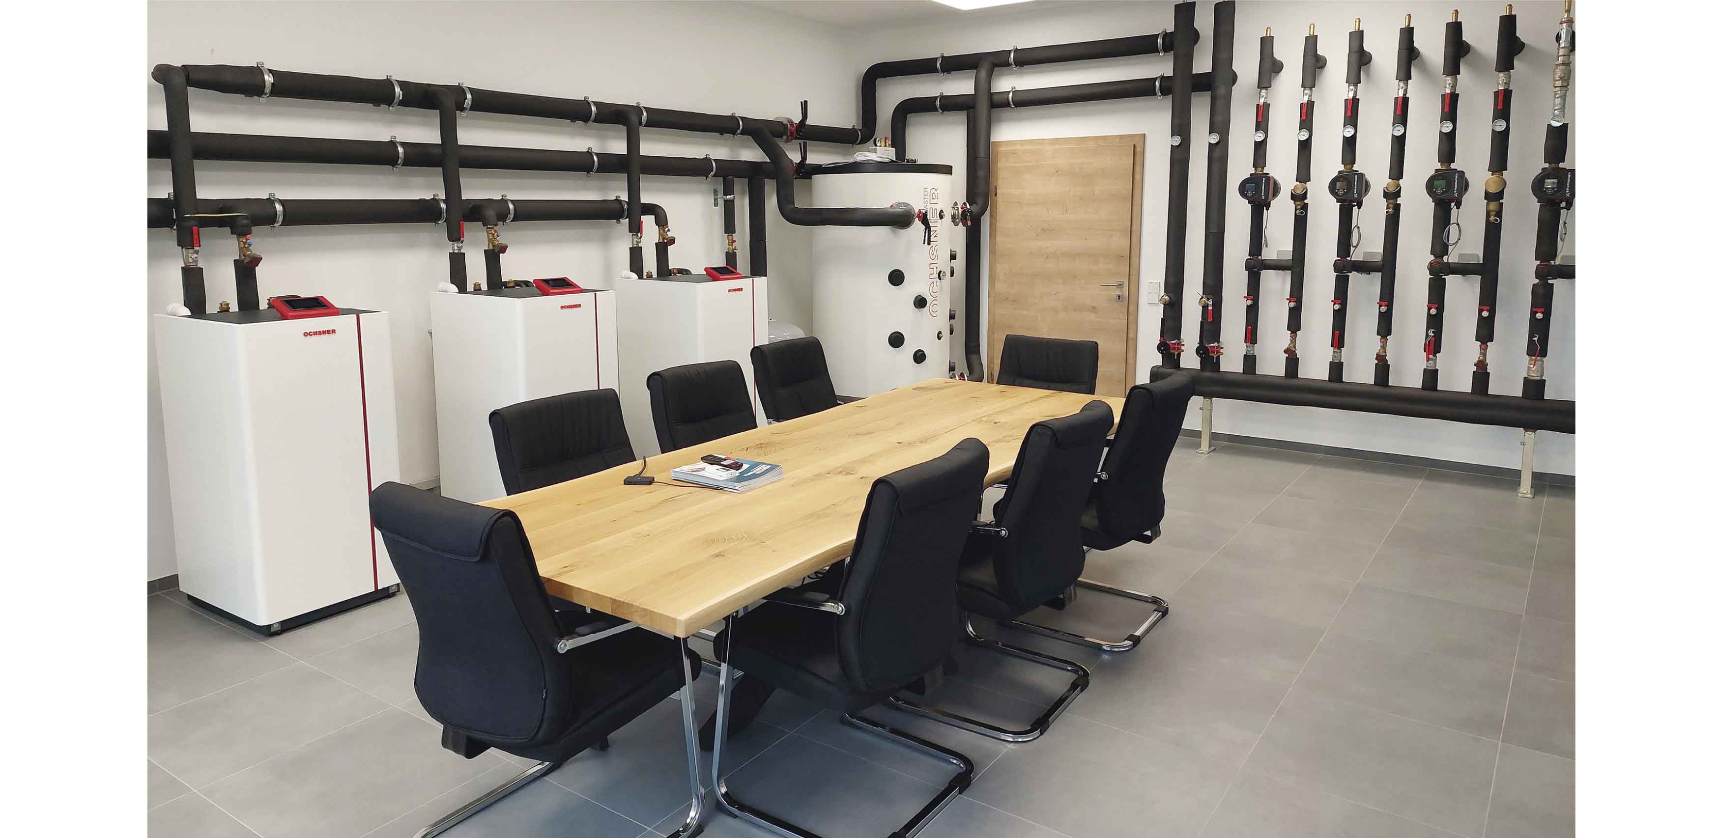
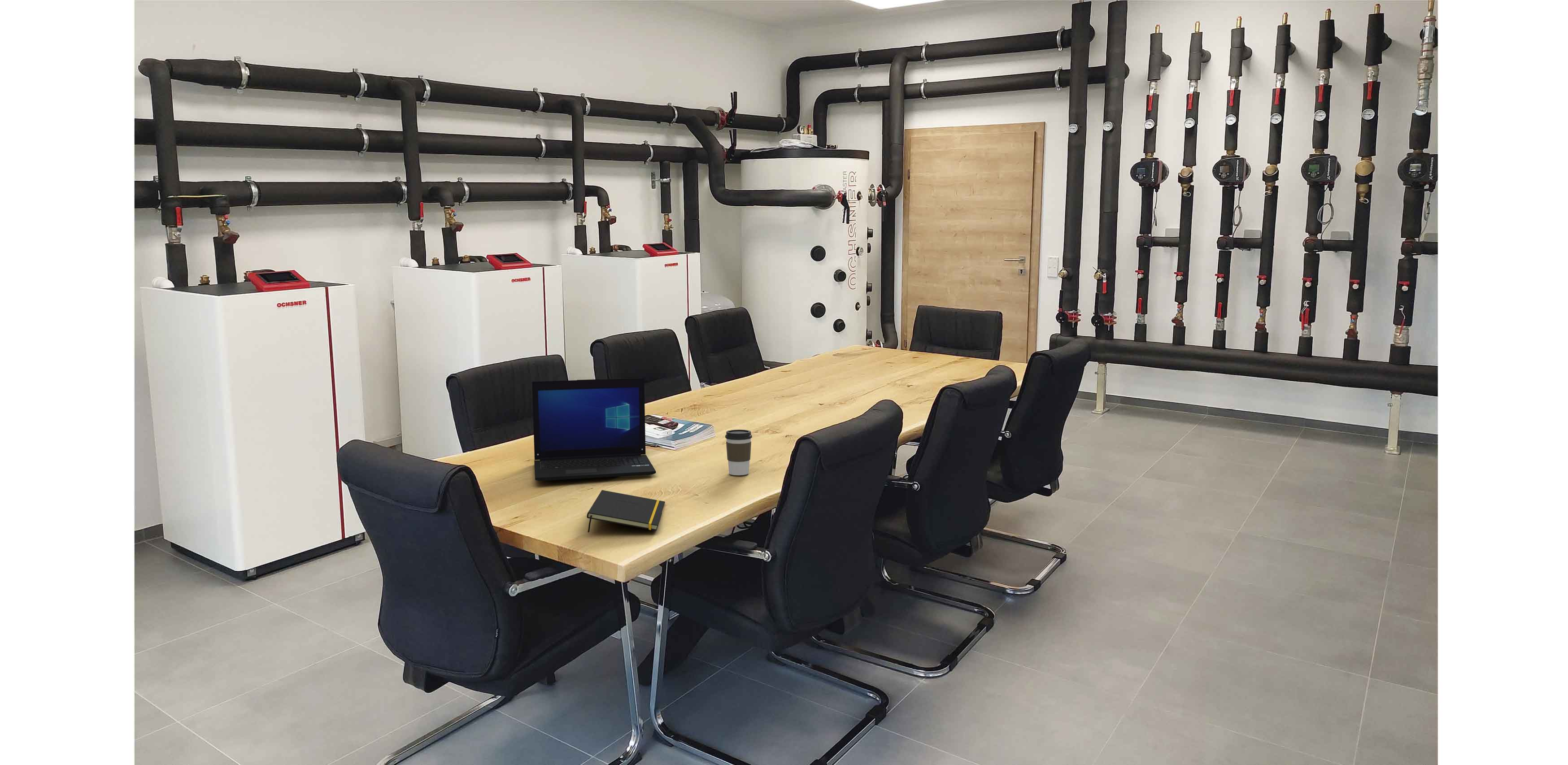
+ coffee cup (739, 452)
+ laptop (592, 427)
+ notepad (628, 509)
